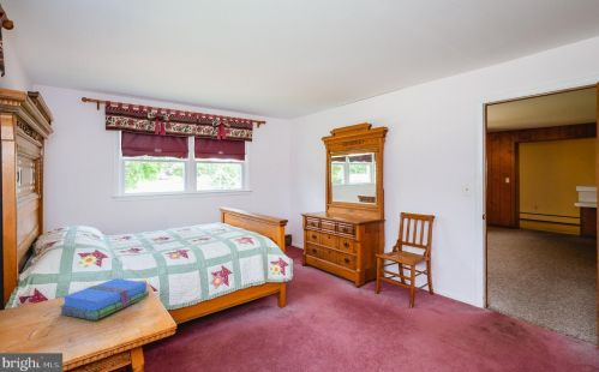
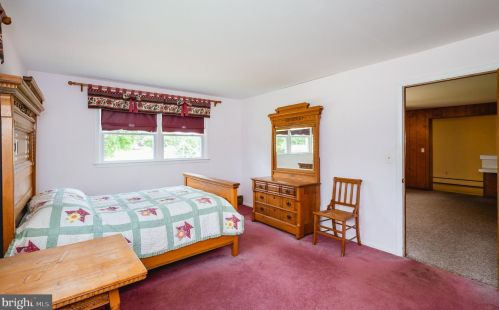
- books (107, 296)
